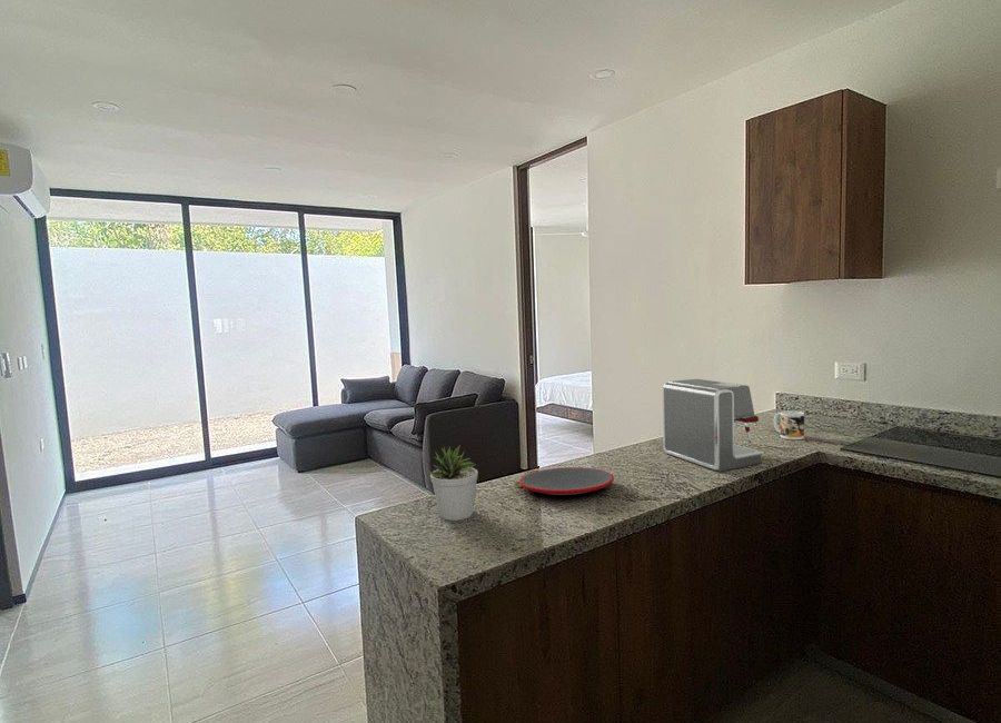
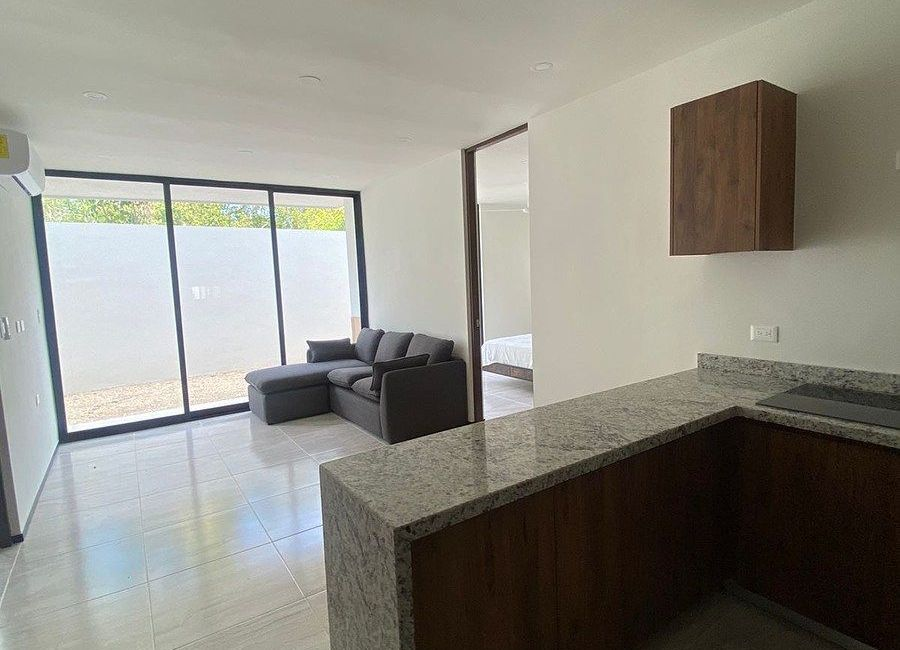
- potted plant (452, 478)
- plate (566, 481)
- mug (787, 424)
- coffee maker (710, 420)
